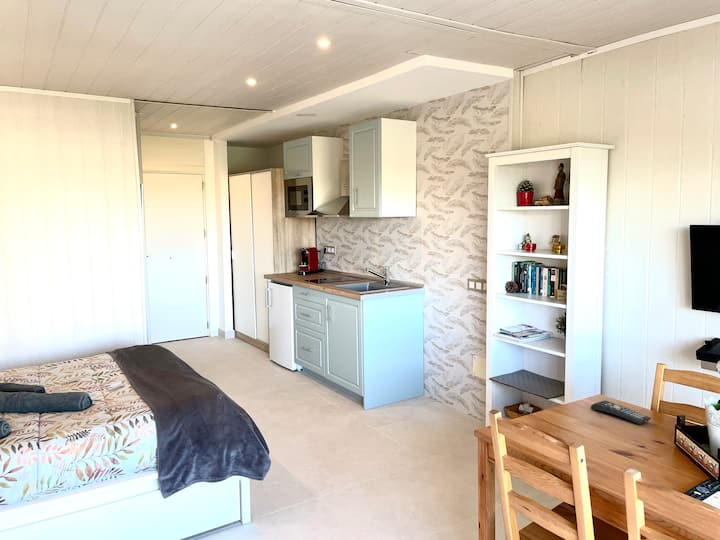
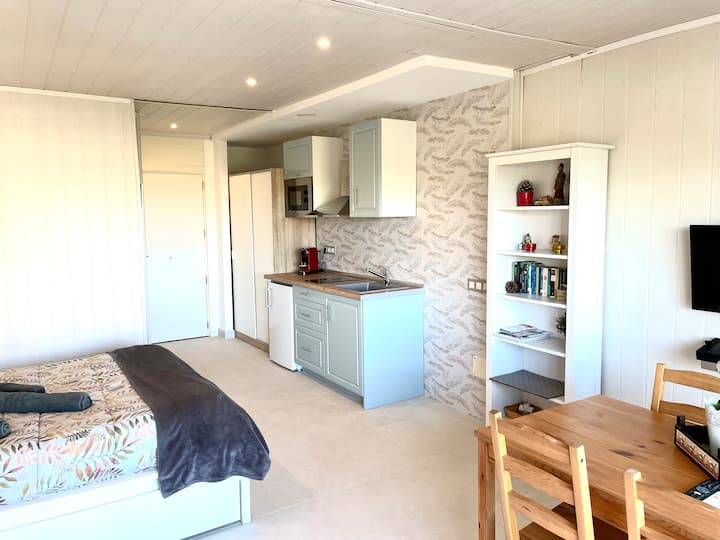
- remote control (619, 411)
